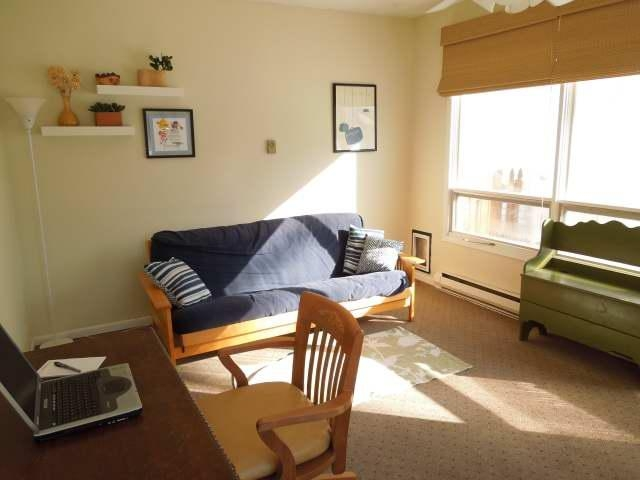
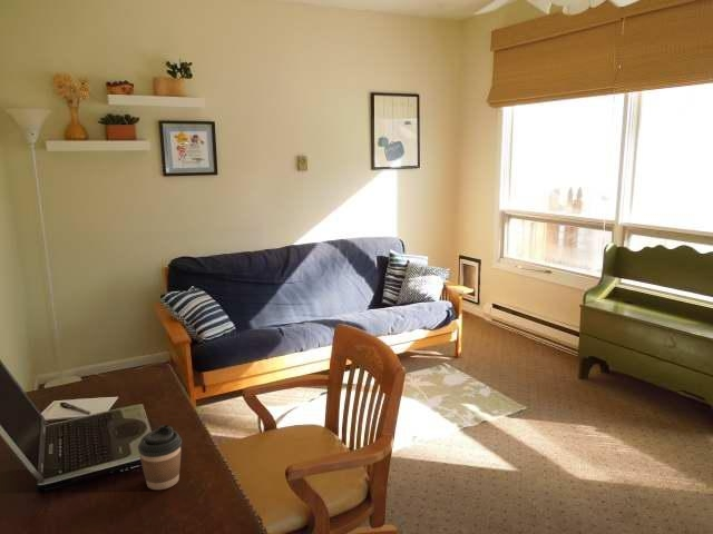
+ coffee cup (160, 456)
